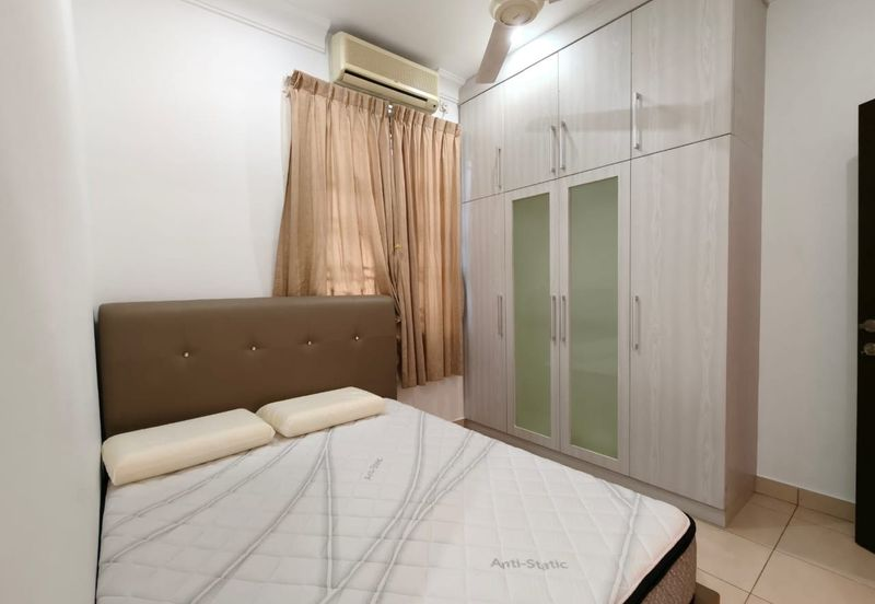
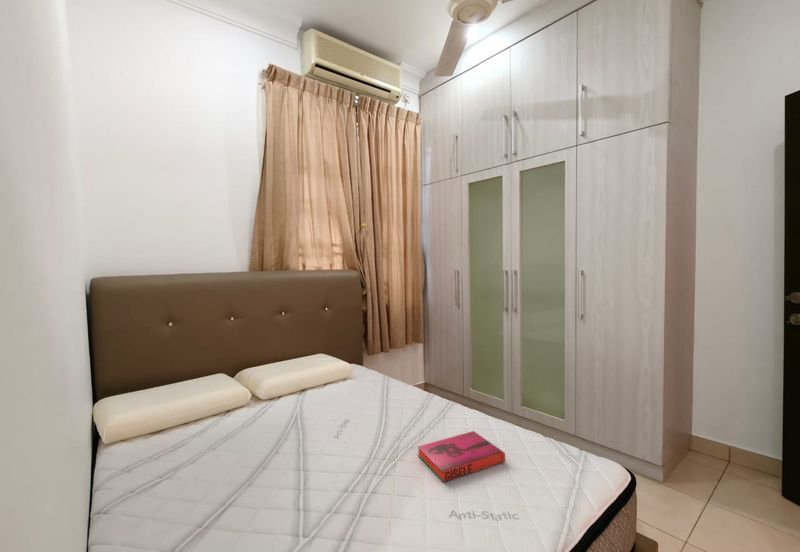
+ hardback book (460, 454)
